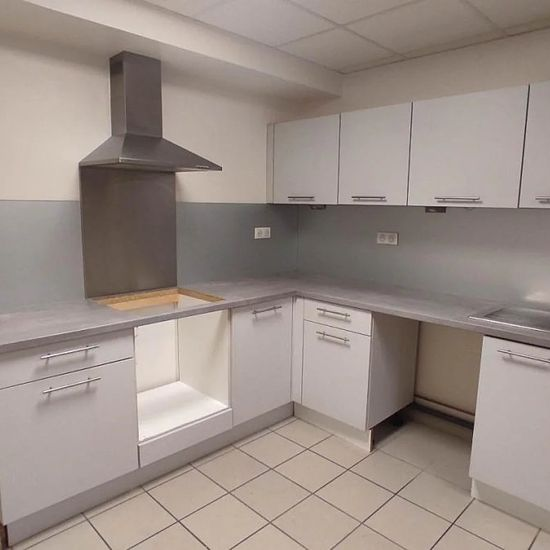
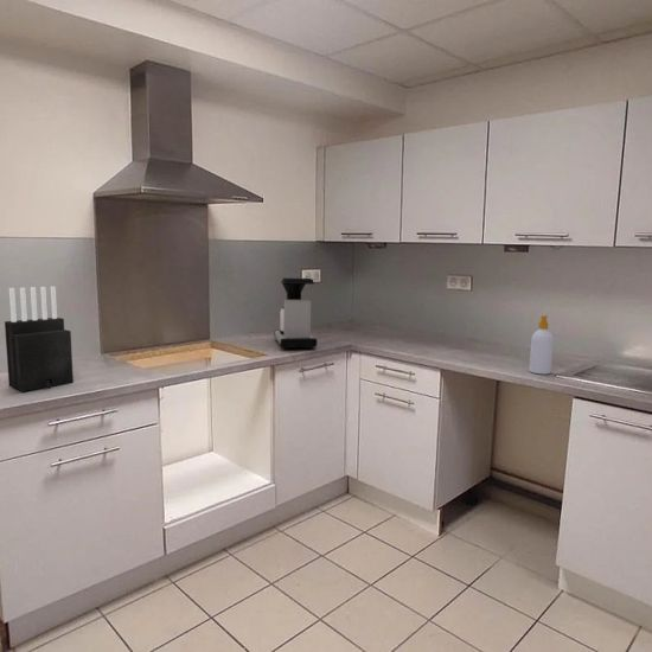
+ coffee maker (294, 311)
+ knife block (40, 337)
+ soap bottle (542, 344)
